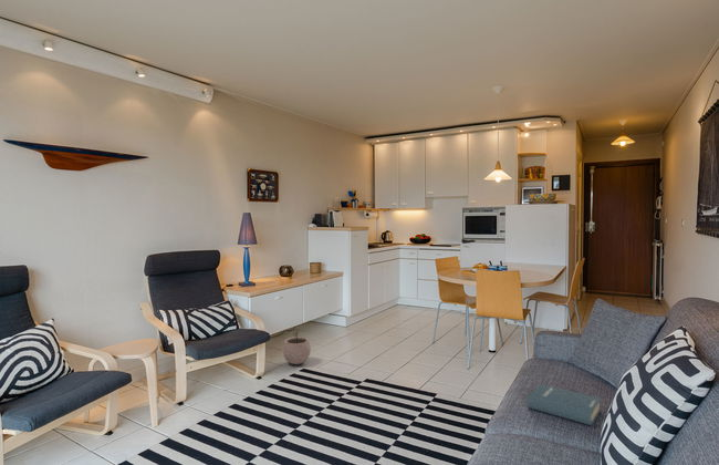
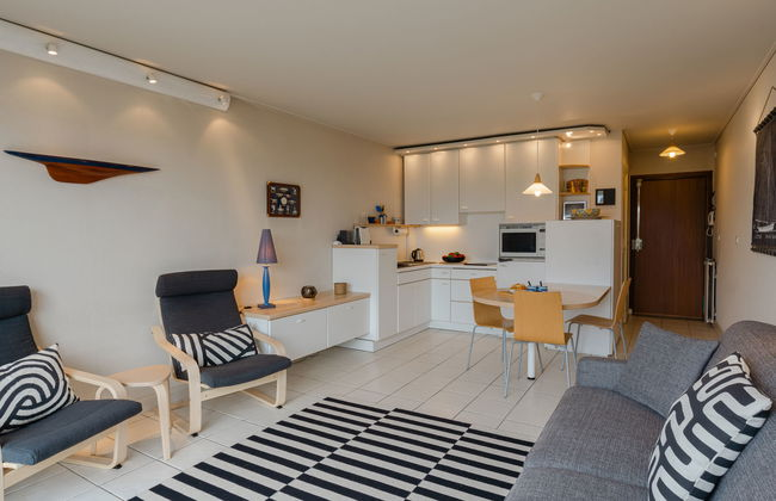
- plant pot (296, 345)
- hardback book (563, 403)
